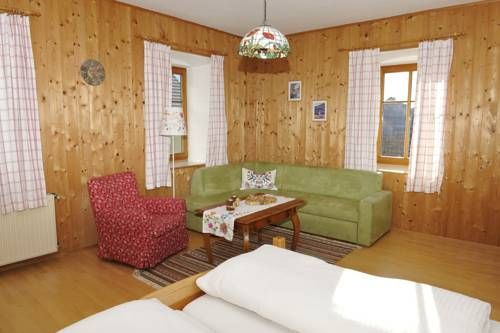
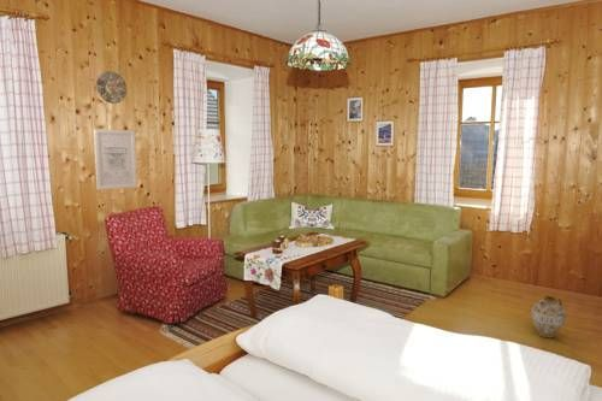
+ ceramic jug (548, 316)
+ wall art (116, 159)
